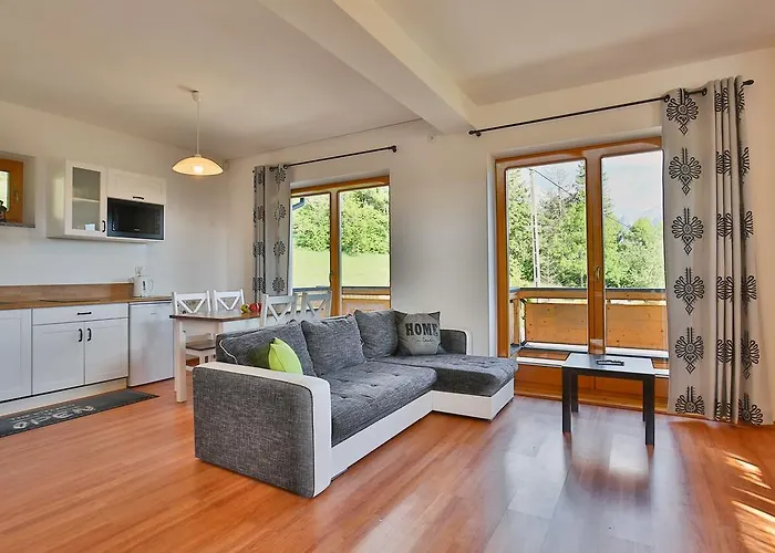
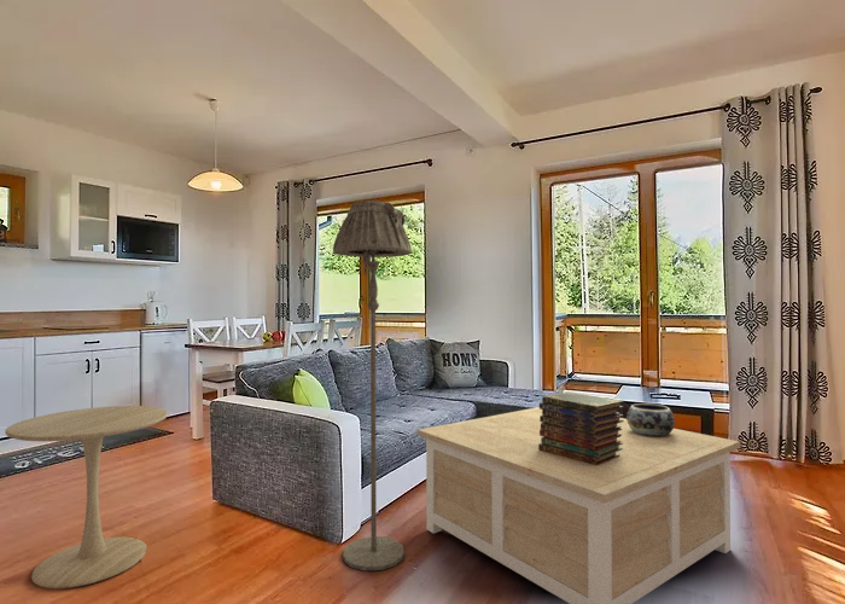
+ book stack (581, 425)
+ coffee table (571, 487)
+ side table (92, 489)
+ floor lamp (373, 378)
+ decorative bowl (649, 419)
